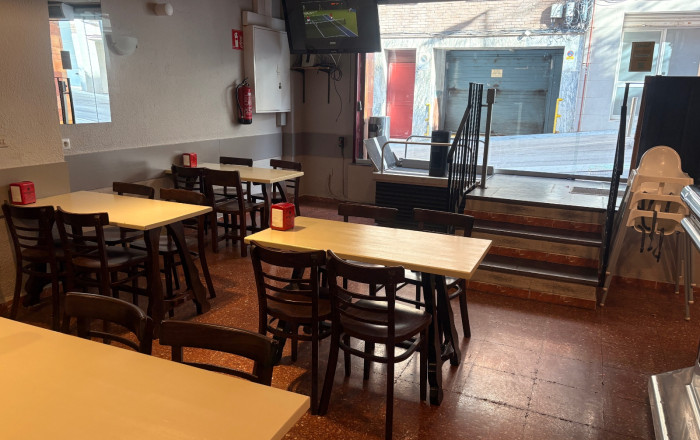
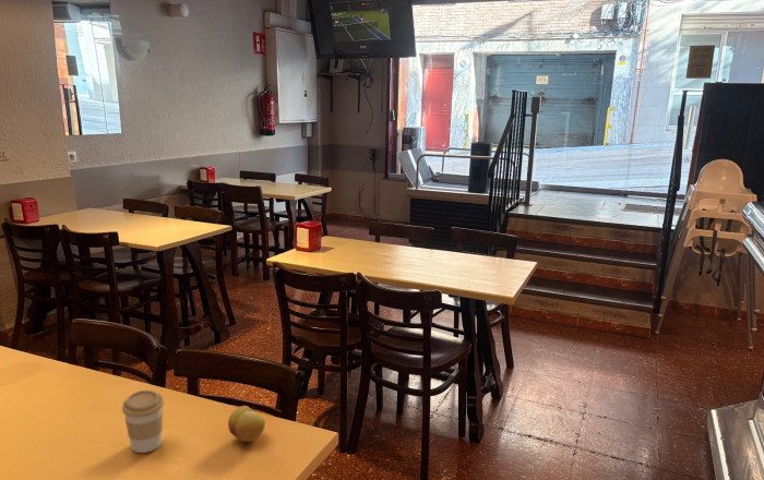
+ fruit (246, 423)
+ coffee cup (144, 420)
